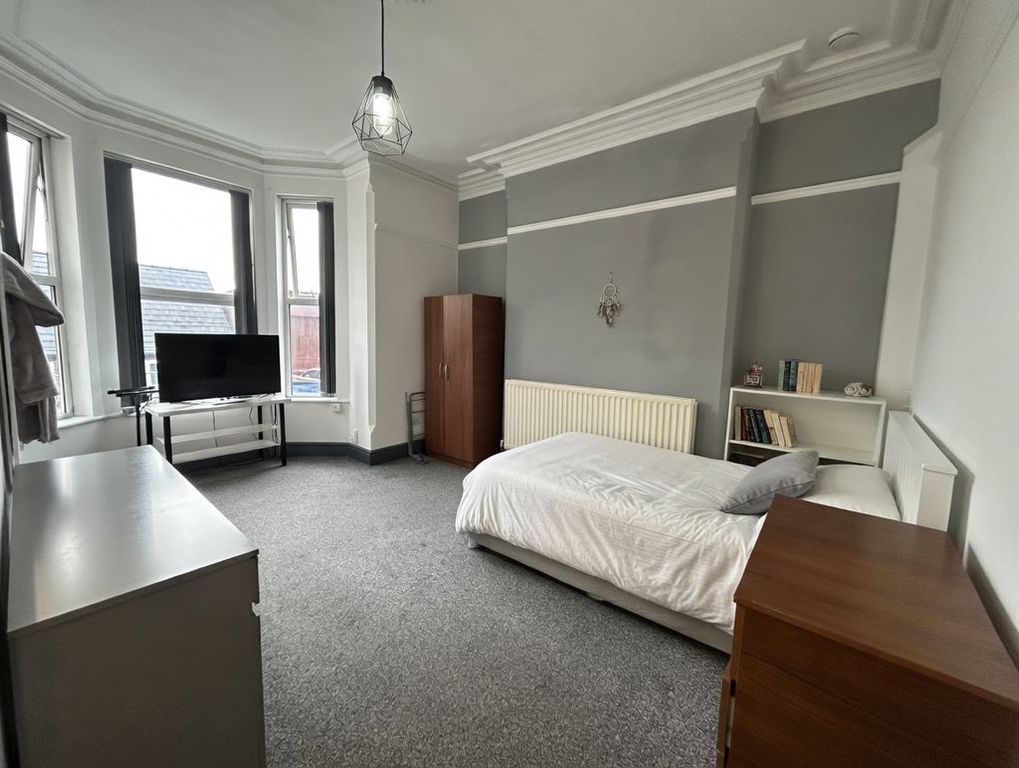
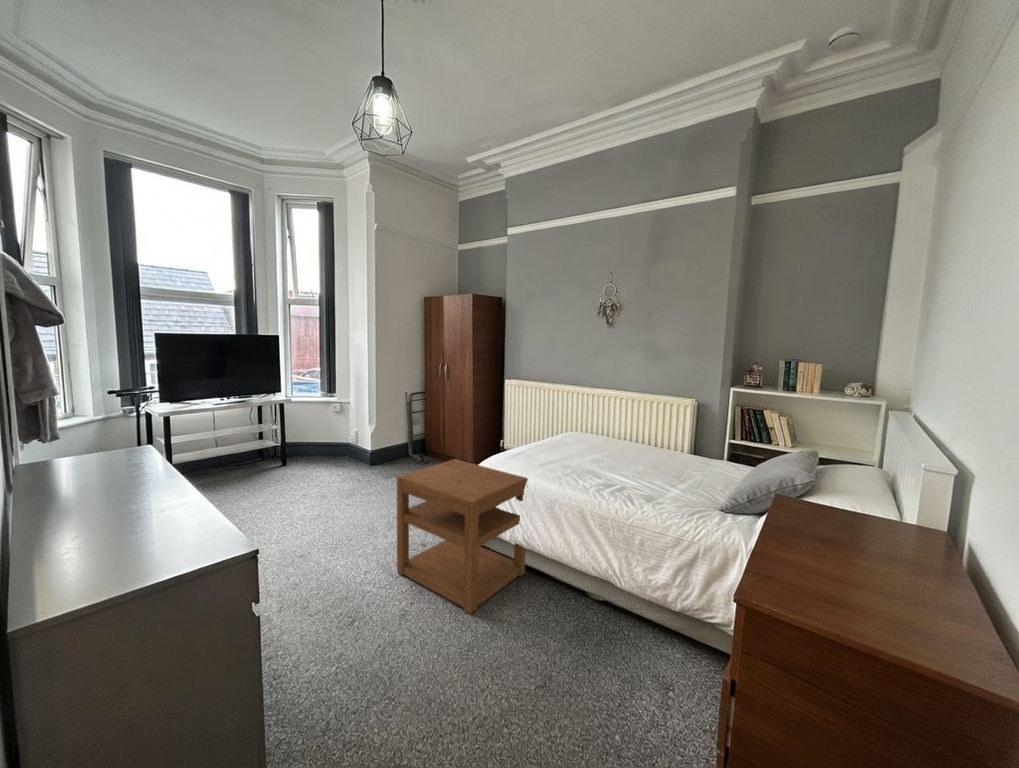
+ nightstand (462, 525)
